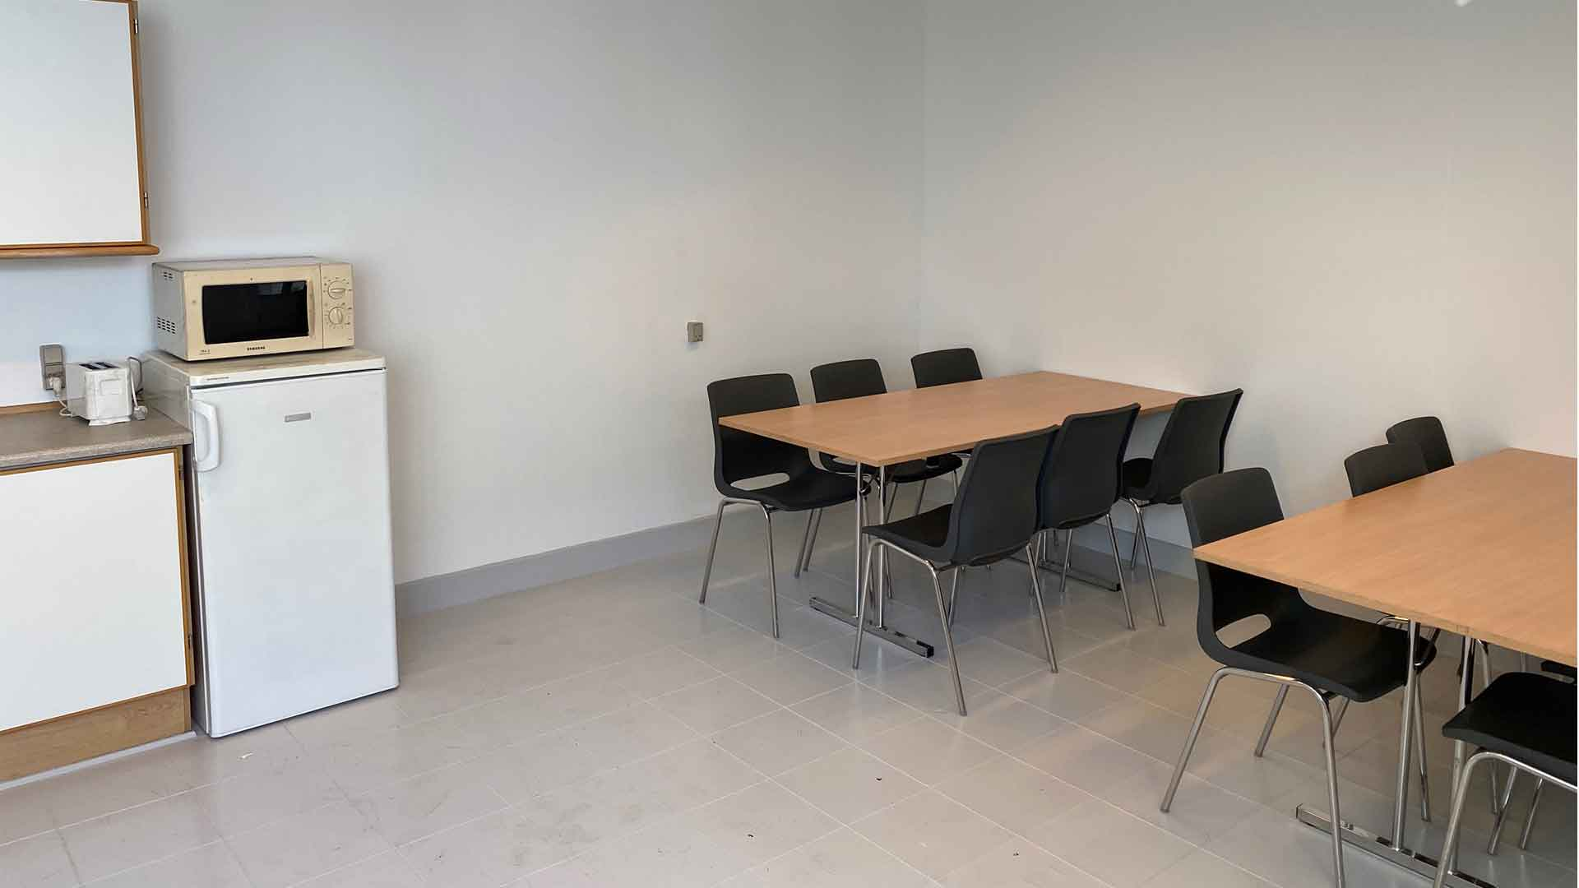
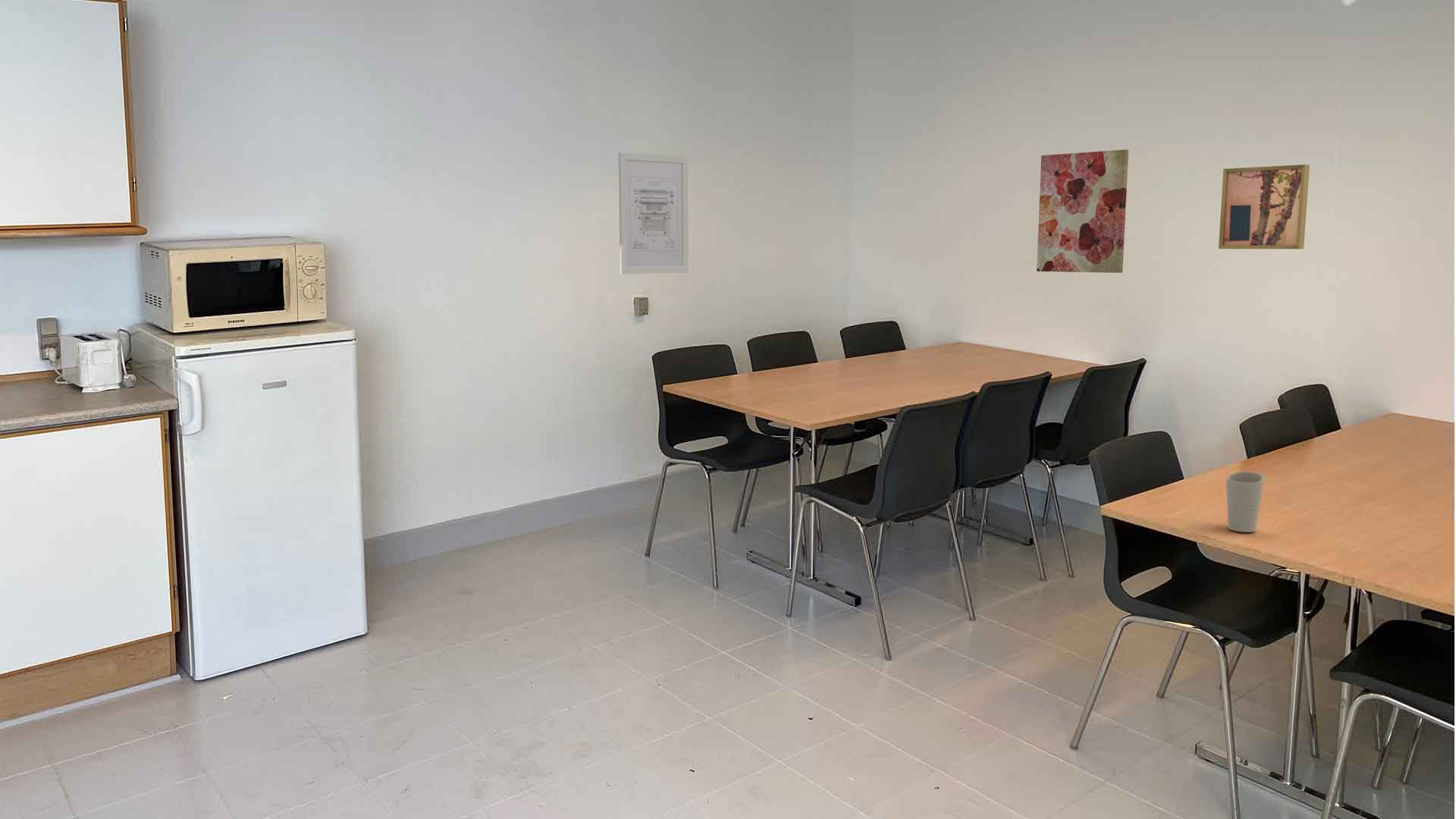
+ wall art (1263, 208)
+ wall art (1081, 212)
+ cup (1243, 501)
+ wall art (654, 214)
